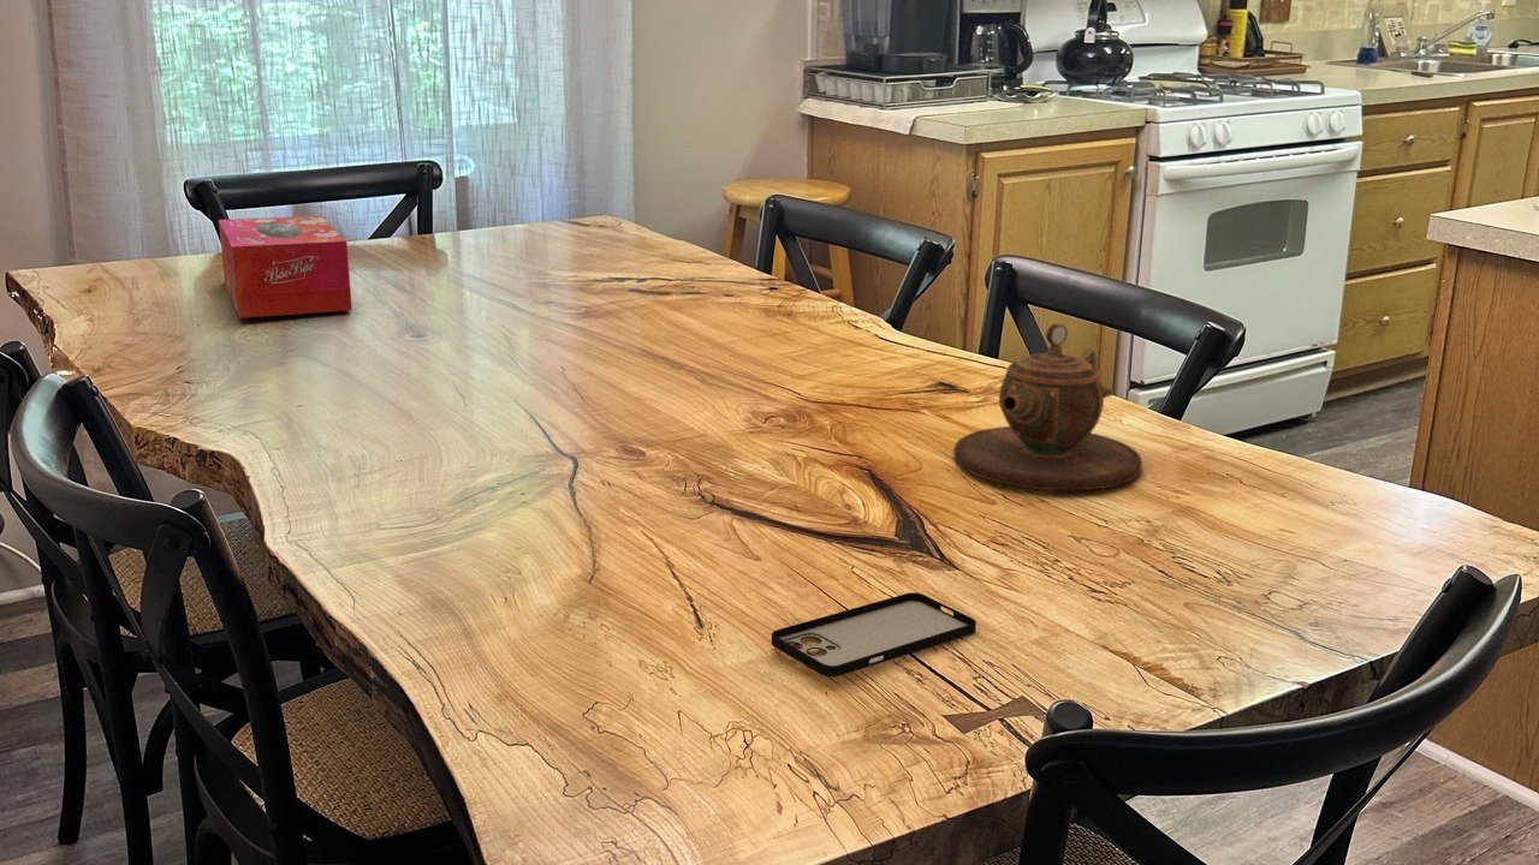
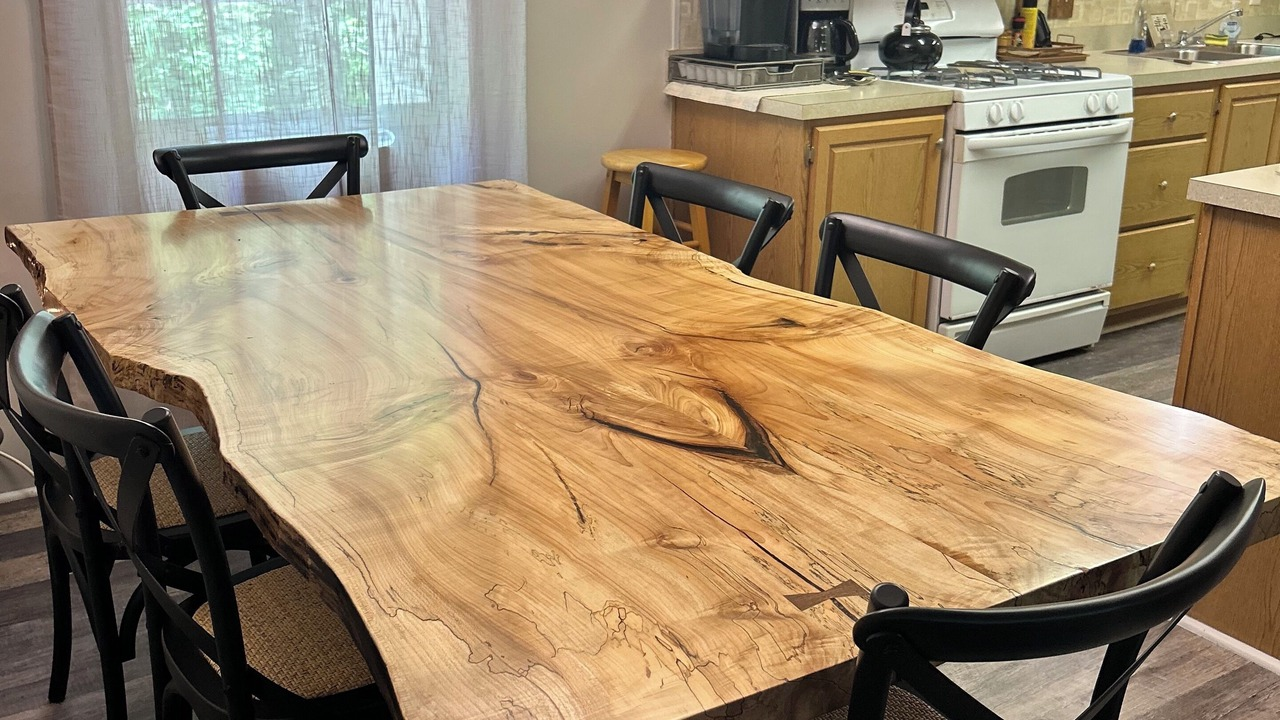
- teapot (1051, 393)
- smartphone (874, 631)
- tissue box (281, 263)
